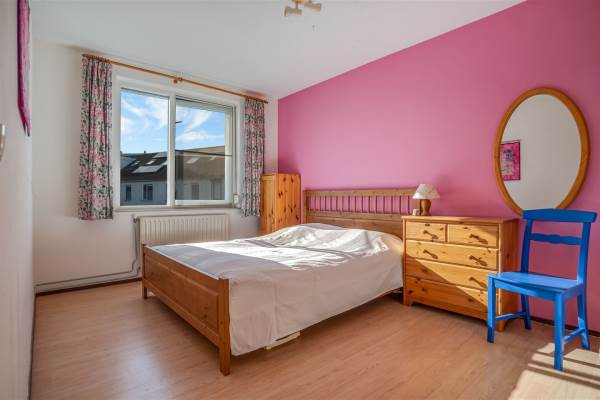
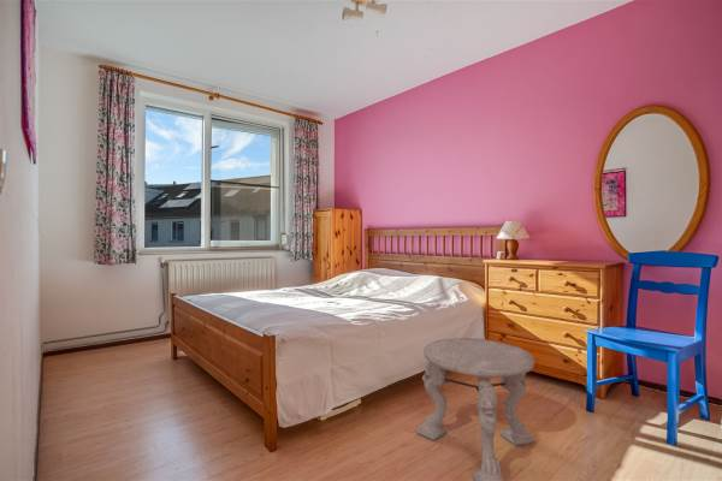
+ side table (478, 398)
